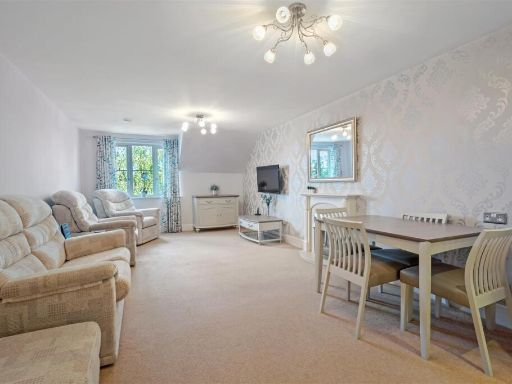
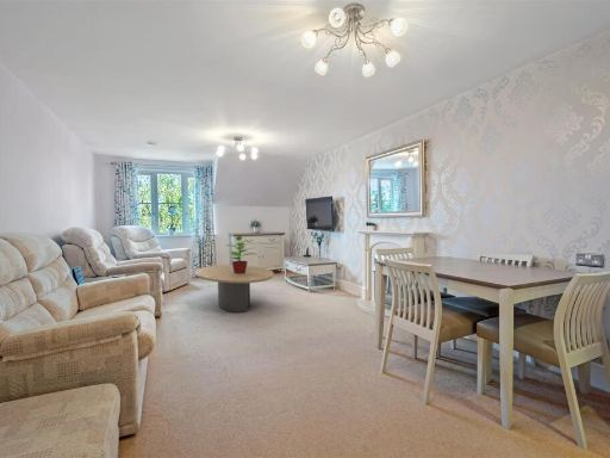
+ coffee table (234, 287)
+ potted plant (238, 253)
